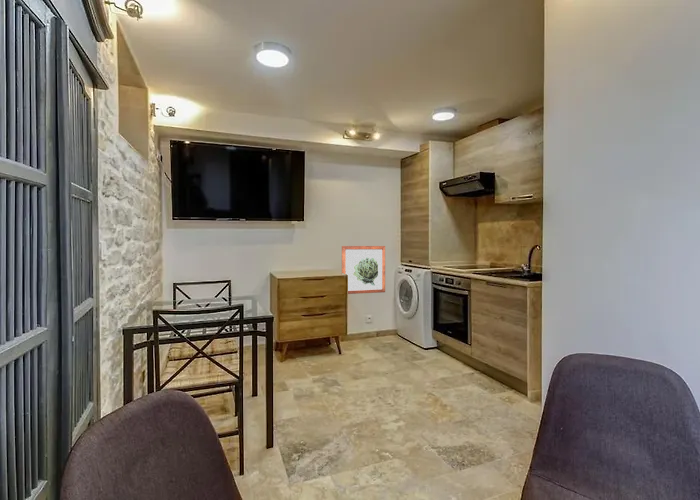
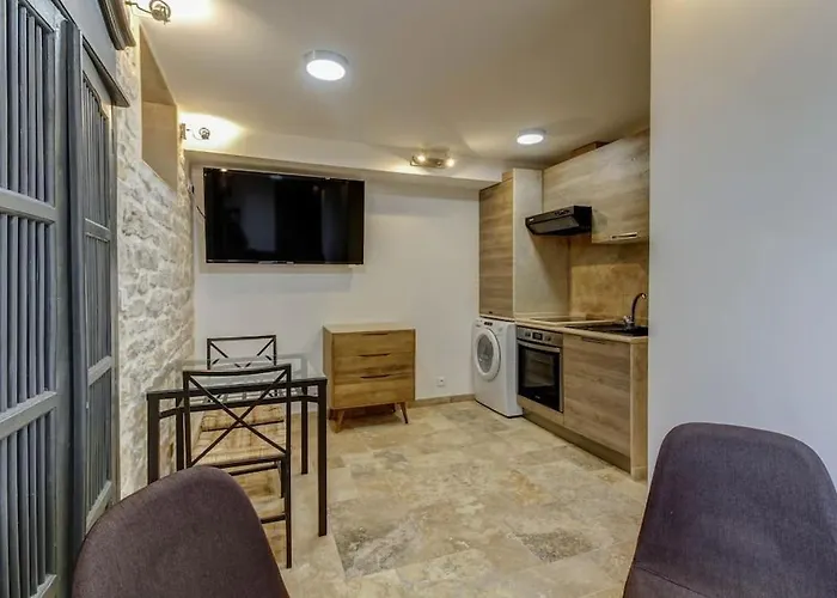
- wall art (363, 269)
